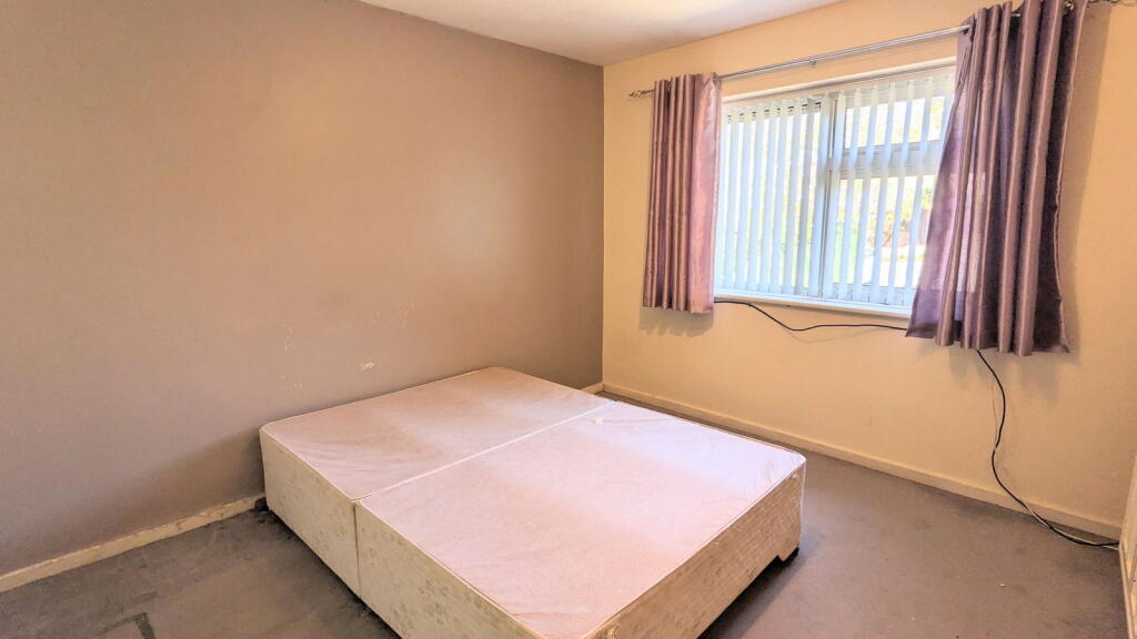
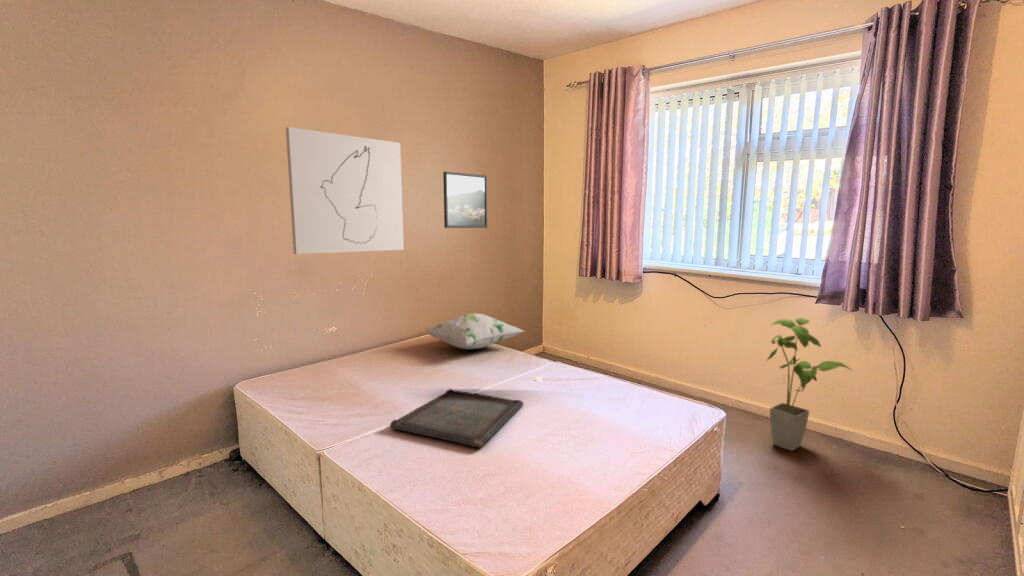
+ serving tray (462, 413)
+ wall art (350, 194)
+ decorative pillow (473, 330)
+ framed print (466, 201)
+ house plant (800, 386)
